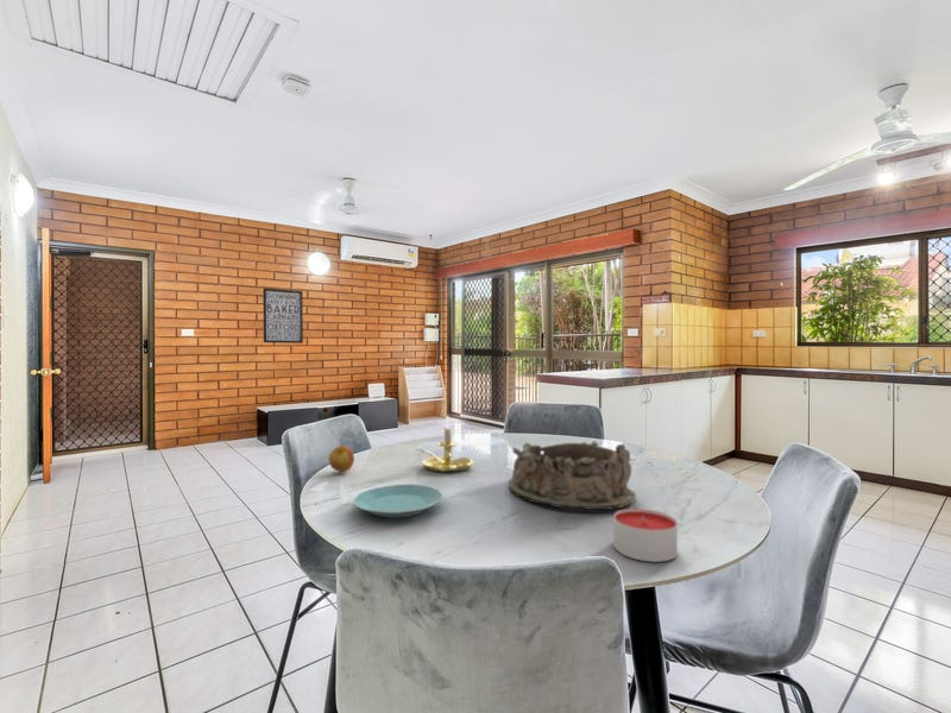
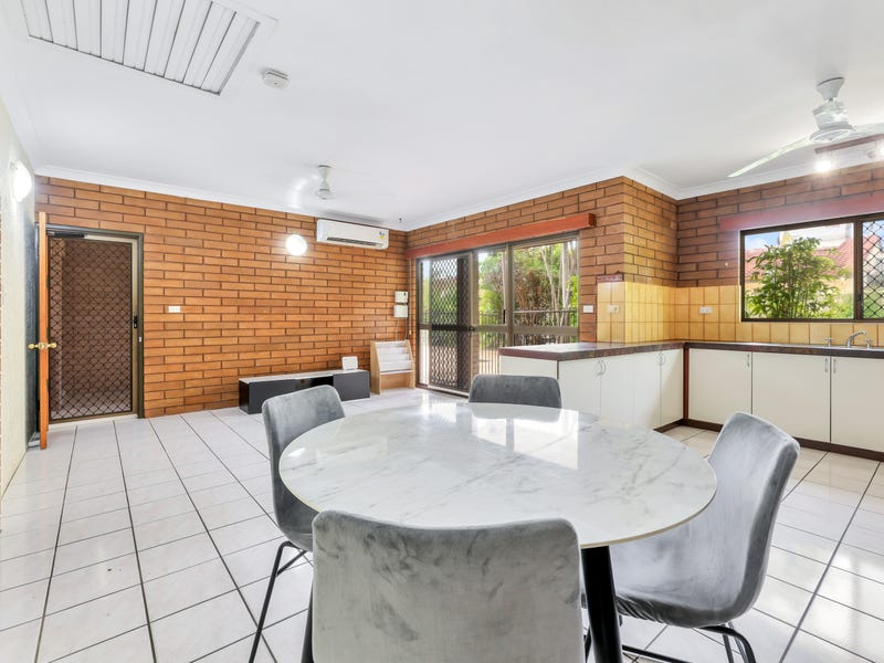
- wall art (283, 316)
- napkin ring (568, 468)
- candle (644, 532)
- apple (341, 459)
- plate (398, 501)
- candle holder (443, 441)
